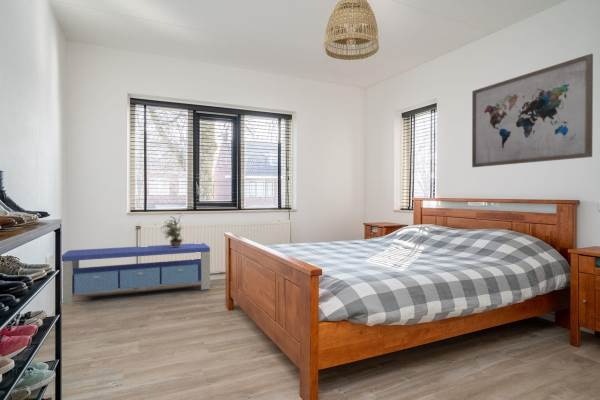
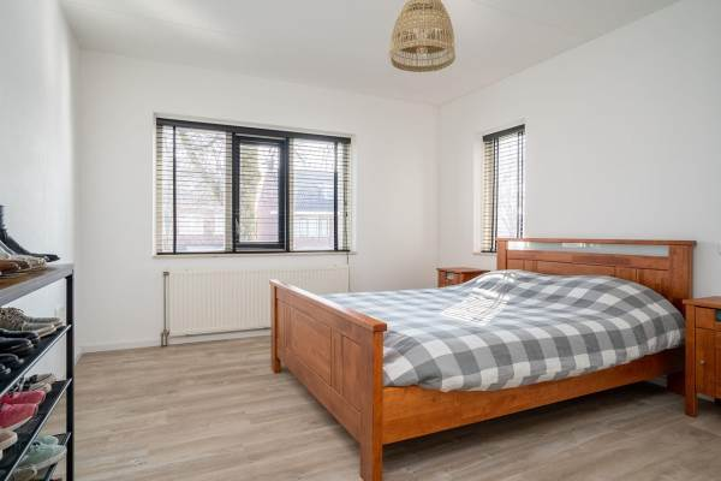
- storage bench (141, 270)
- potted plant (173, 231)
- wall art (523, 119)
